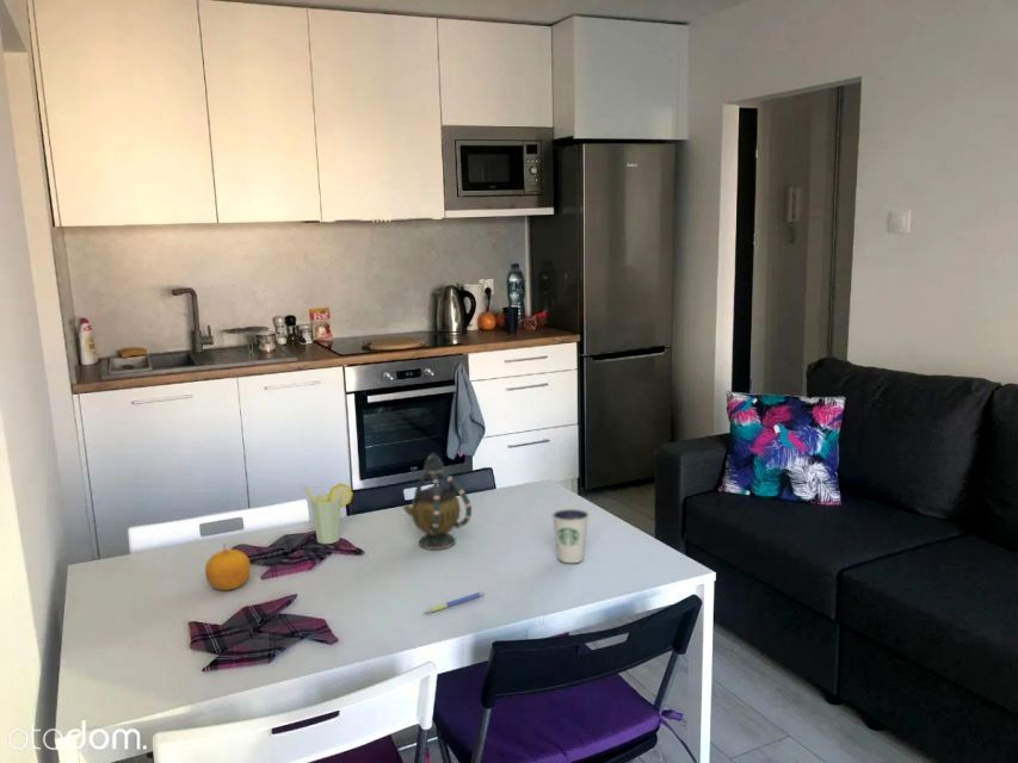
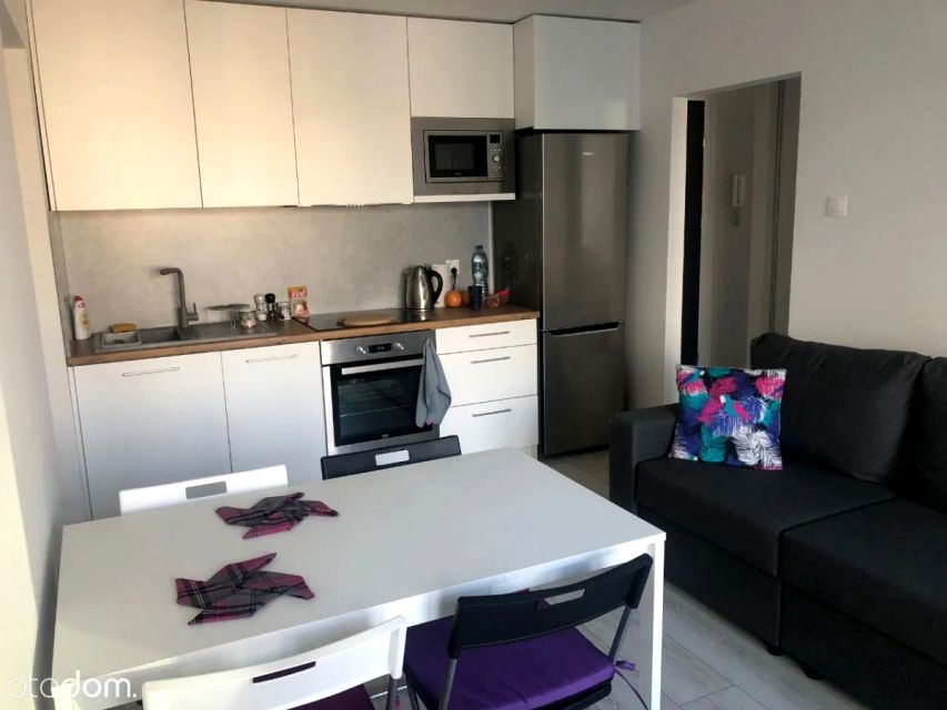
- fruit (227, 564)
- cup (329, 510)
- teapot (427, 494)
- pen (454, 602)
- dixie cup (570, 536)
